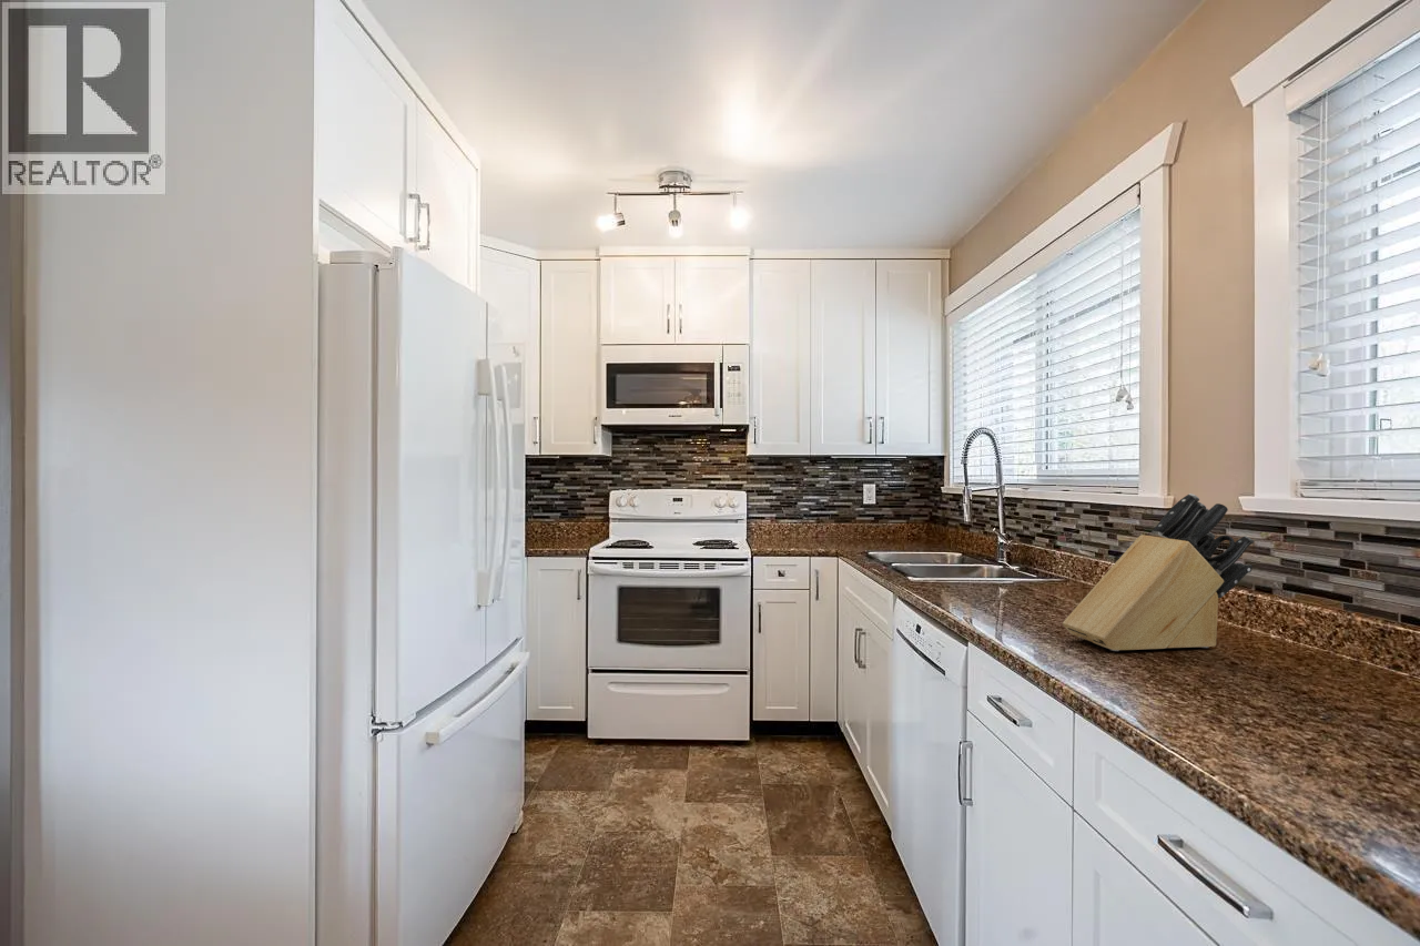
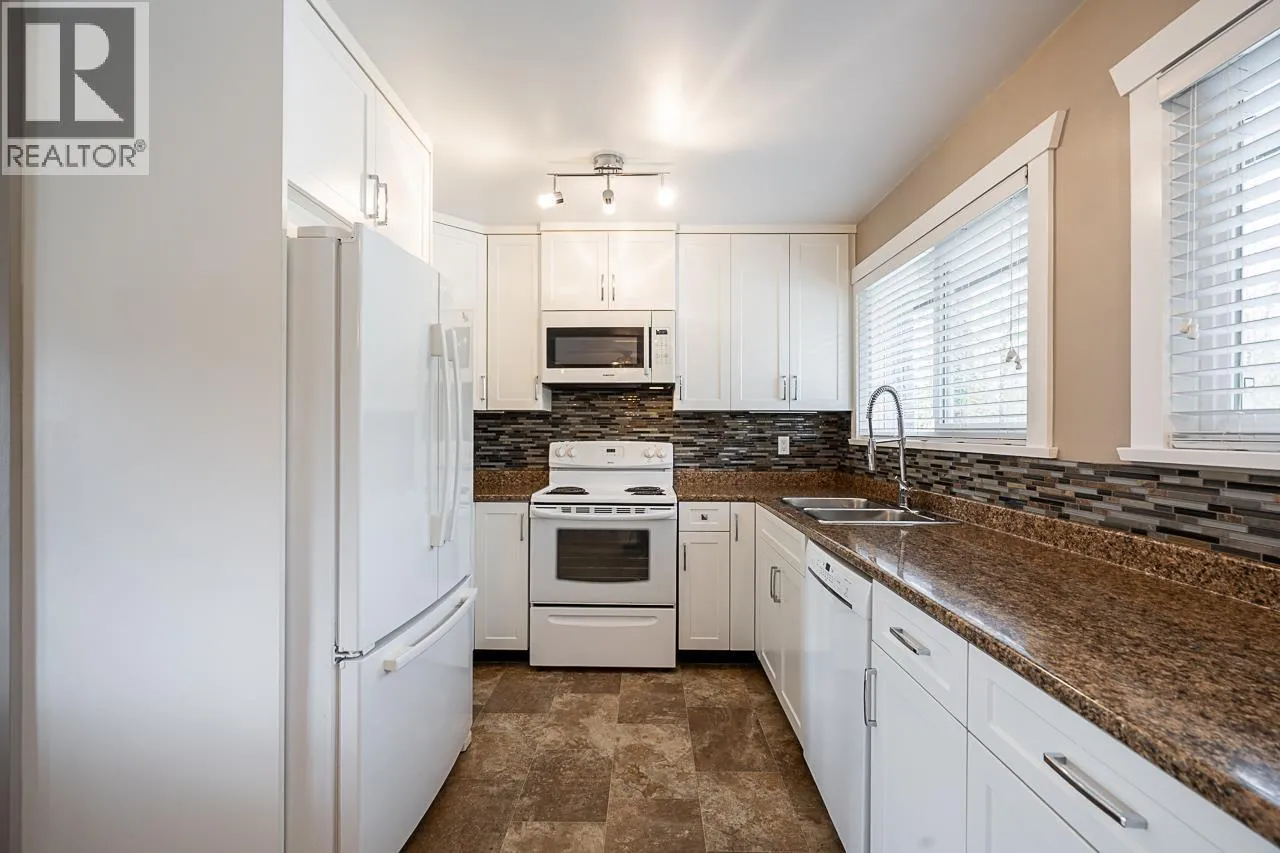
- knife block (1157, 568)
